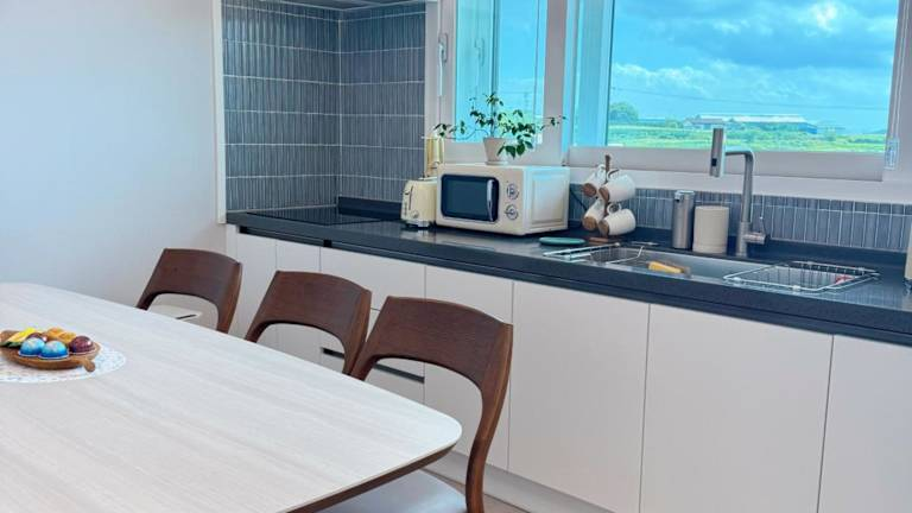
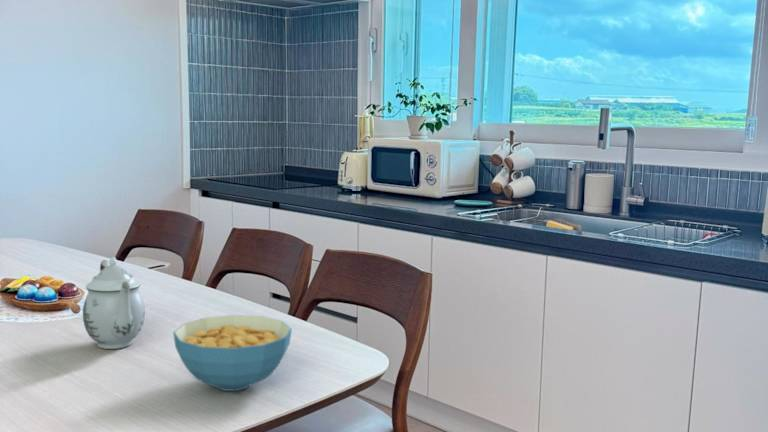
+ cereal bowl (233, 357)
+ teapot (114, 301)
